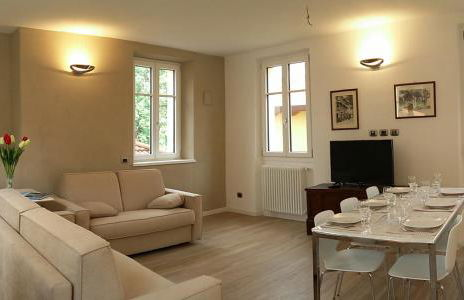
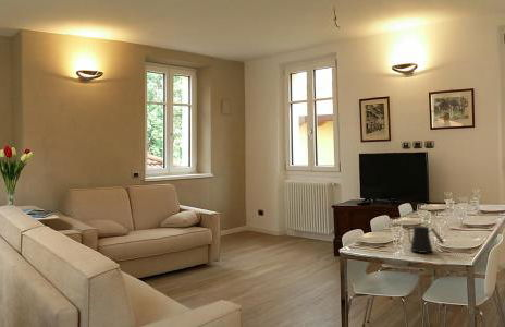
+ kettle (422, 238)
